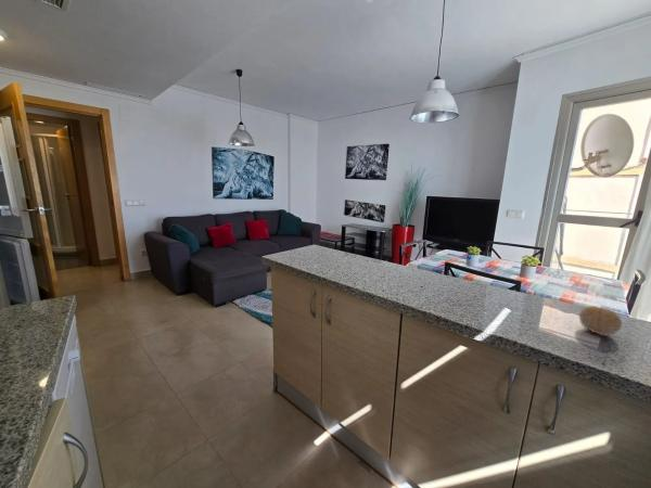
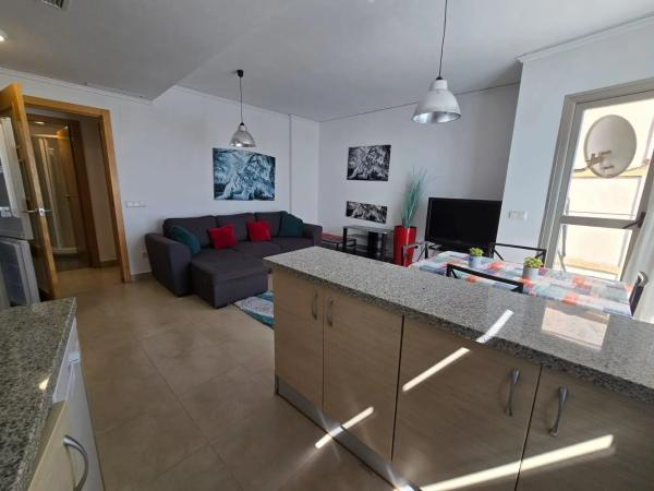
- fruit (599, 320)
